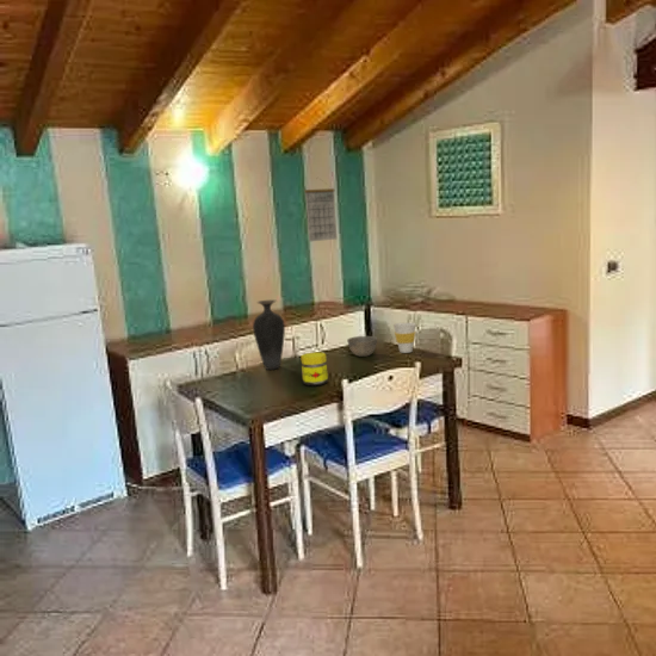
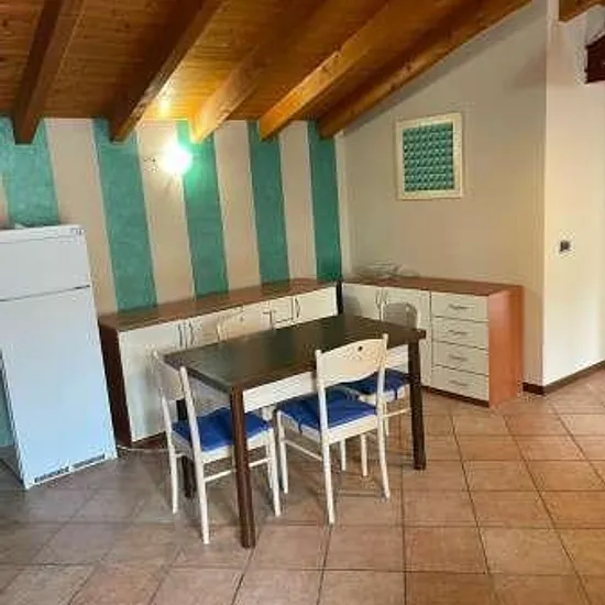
- vase (270, 334)
- bowl (363, 347)
- cup (404, 338)
- calendar (321, 209)
- jar (314, 369)
